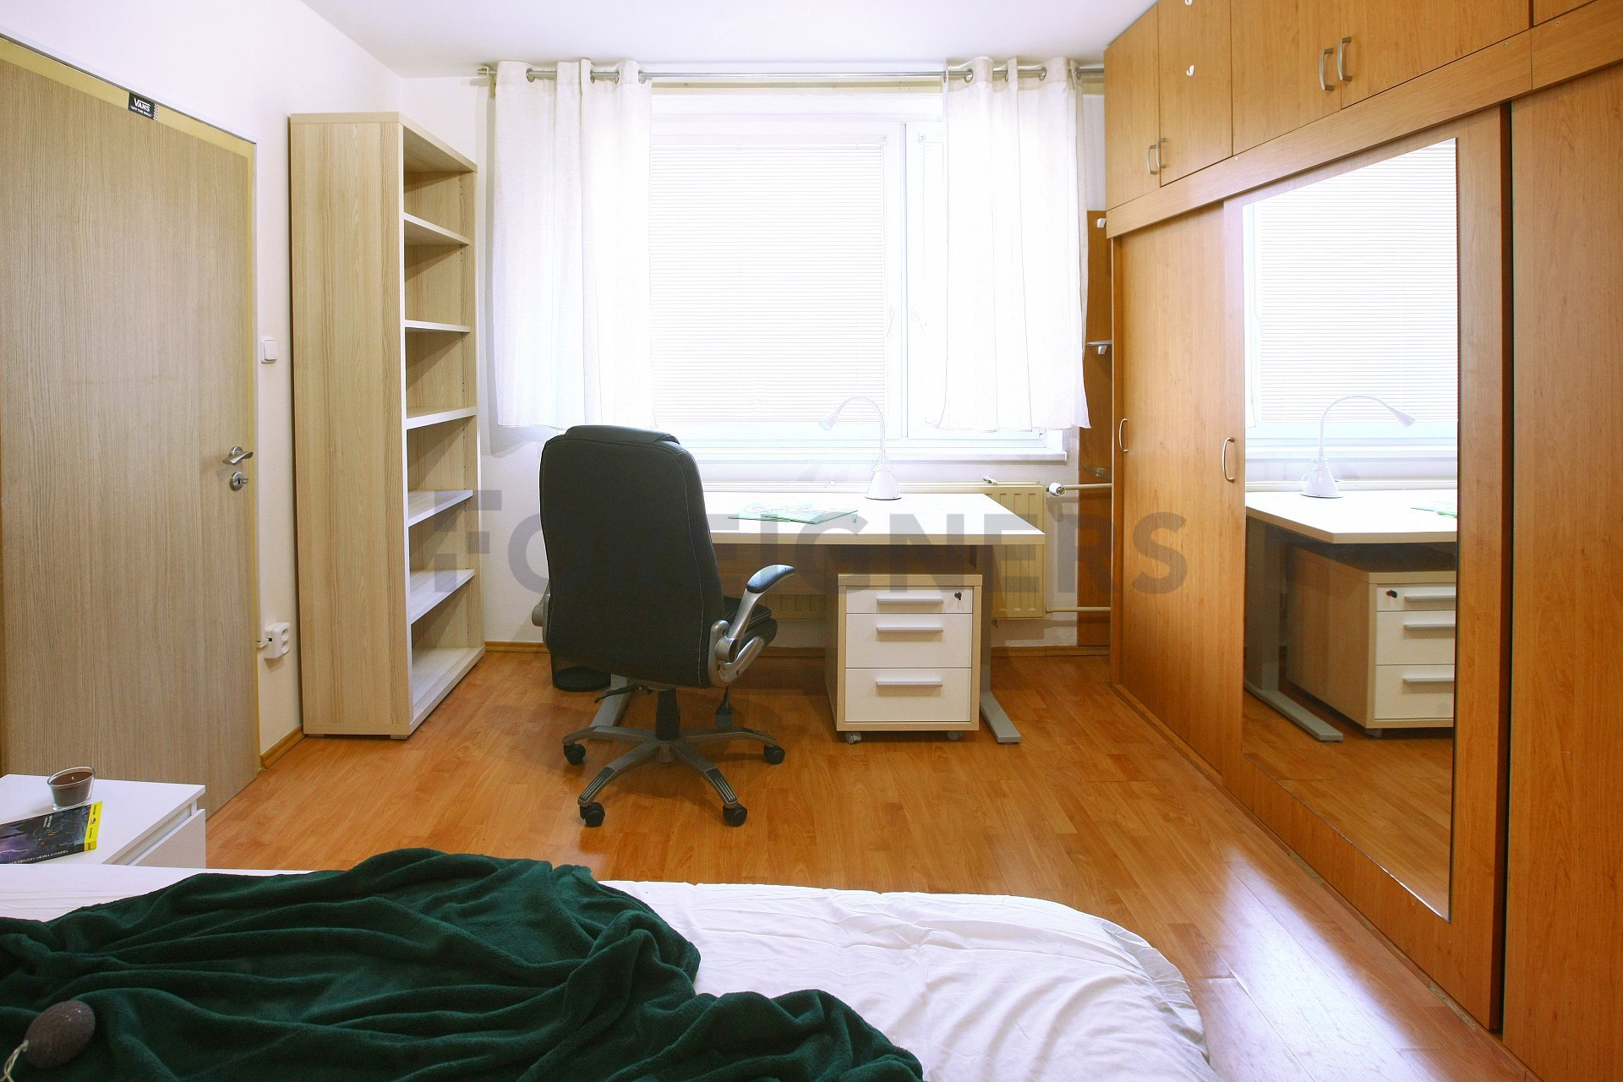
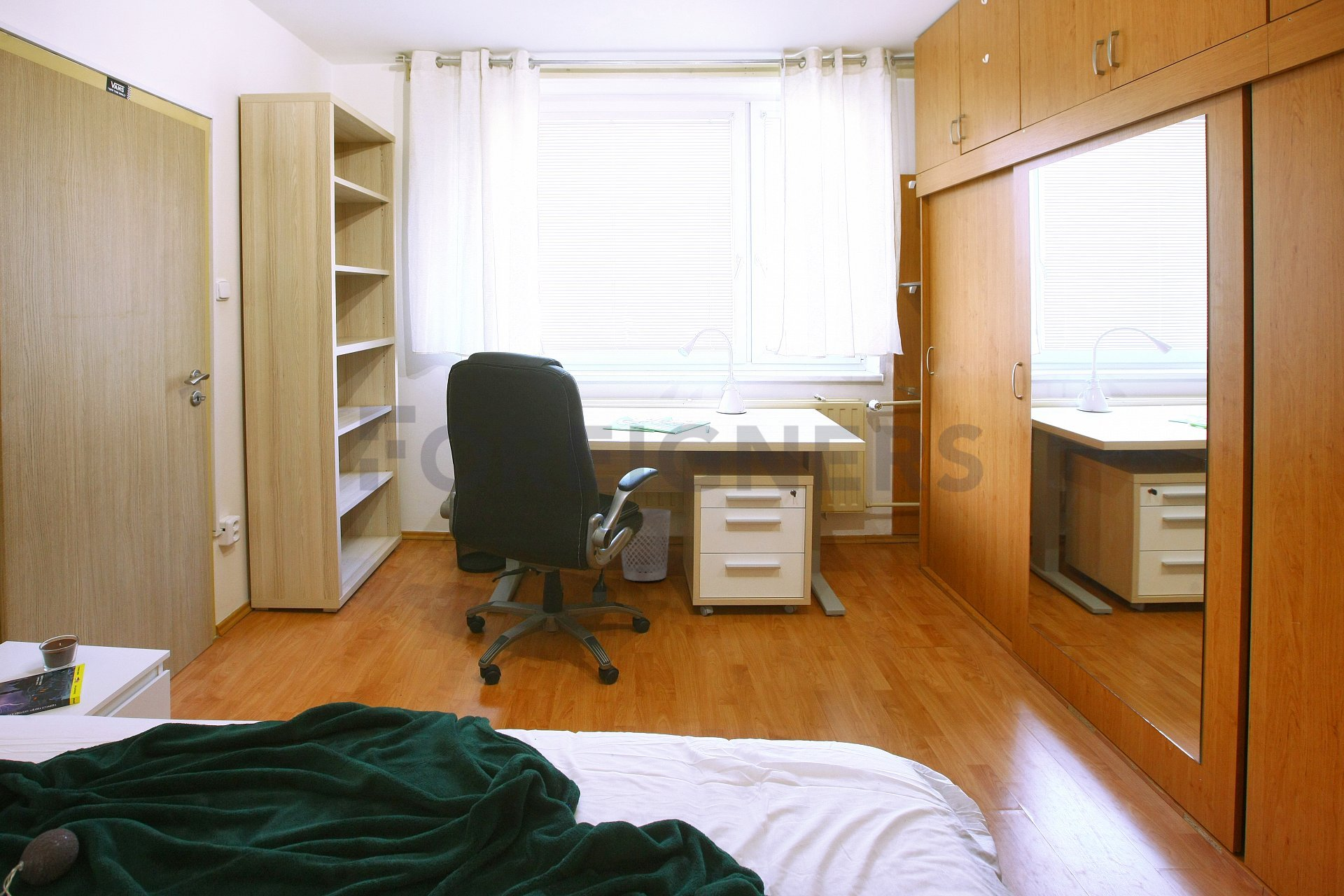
+ wastebasket (644, 544)
